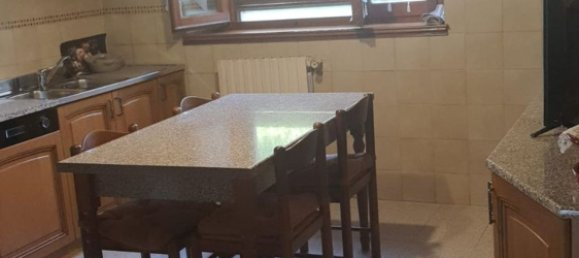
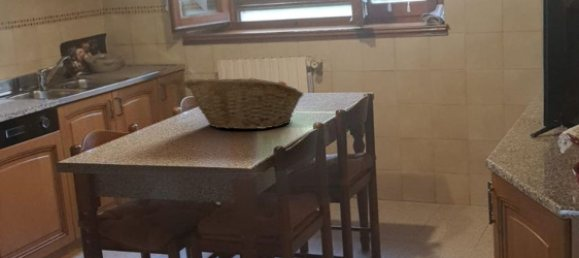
+ fruit basket (244, 98)
